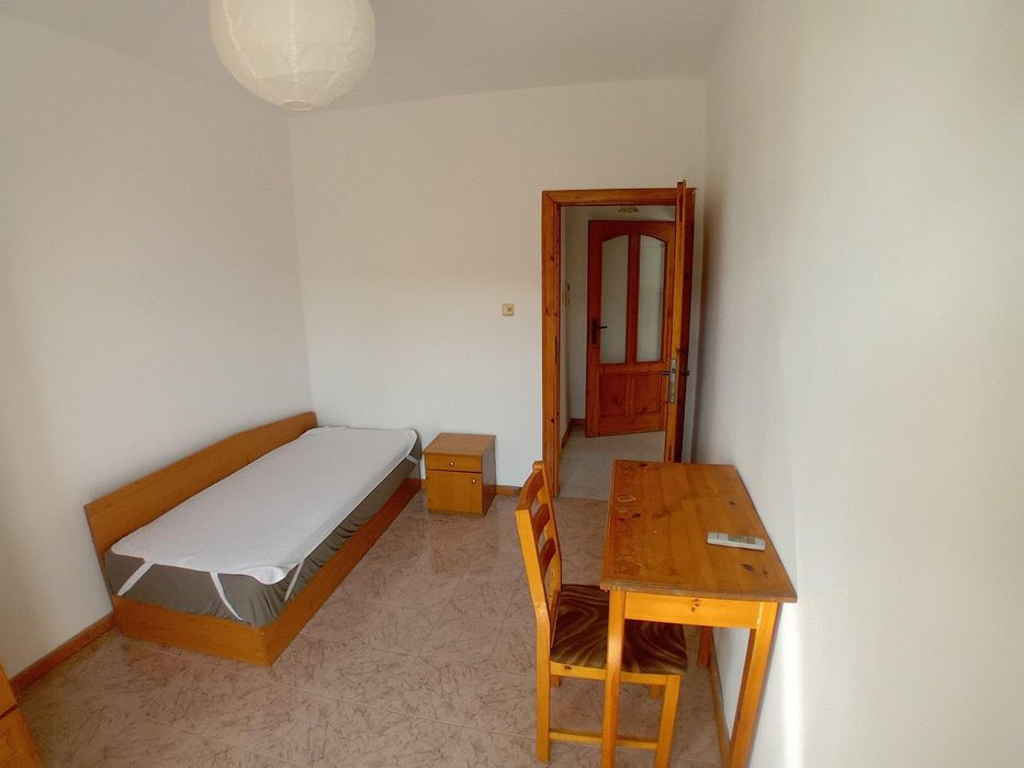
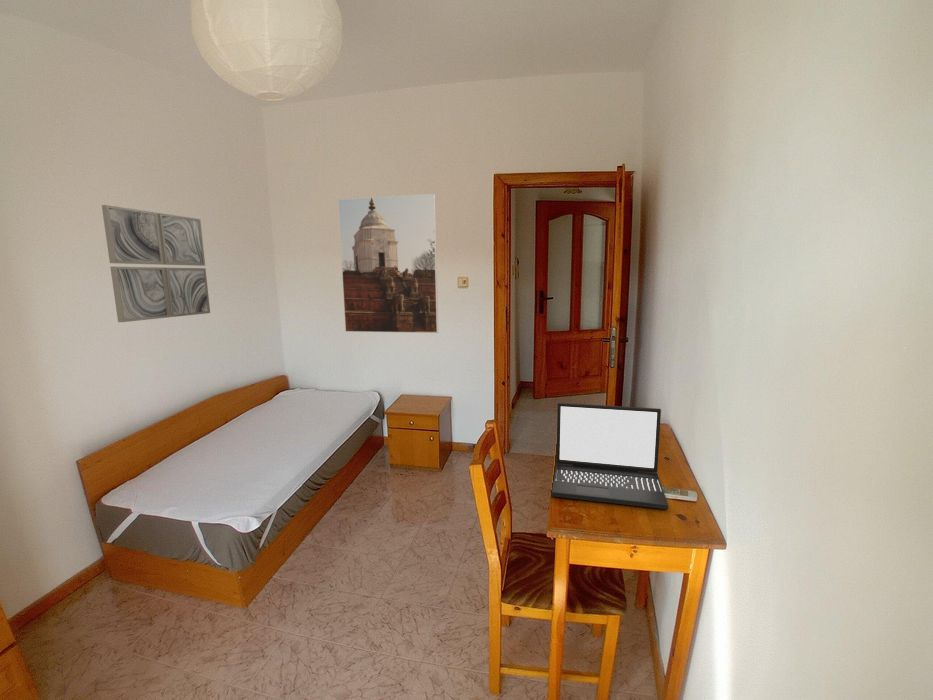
+ wall art (162, 267)
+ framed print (388, 266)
+ laptop (607, 451)
